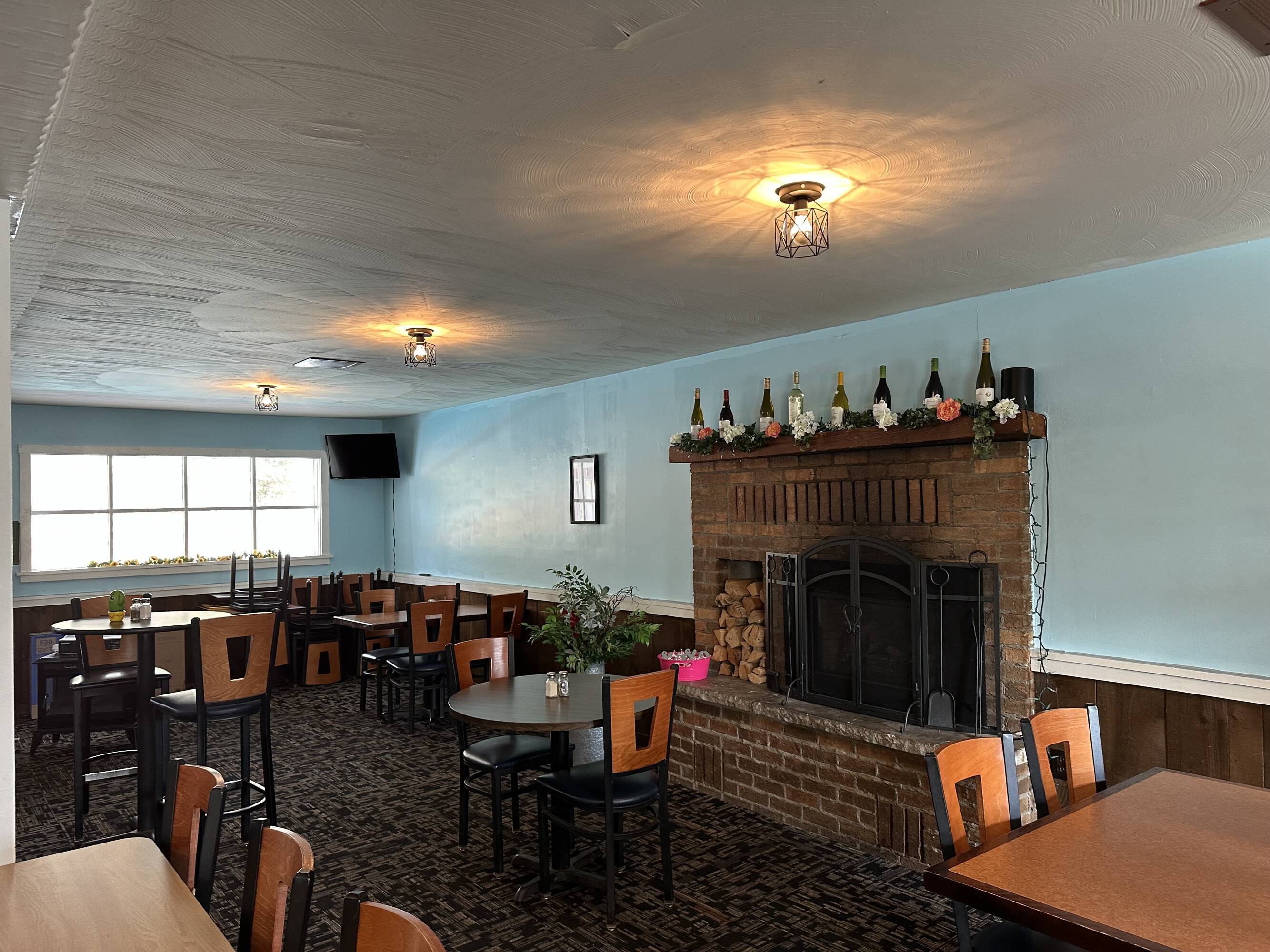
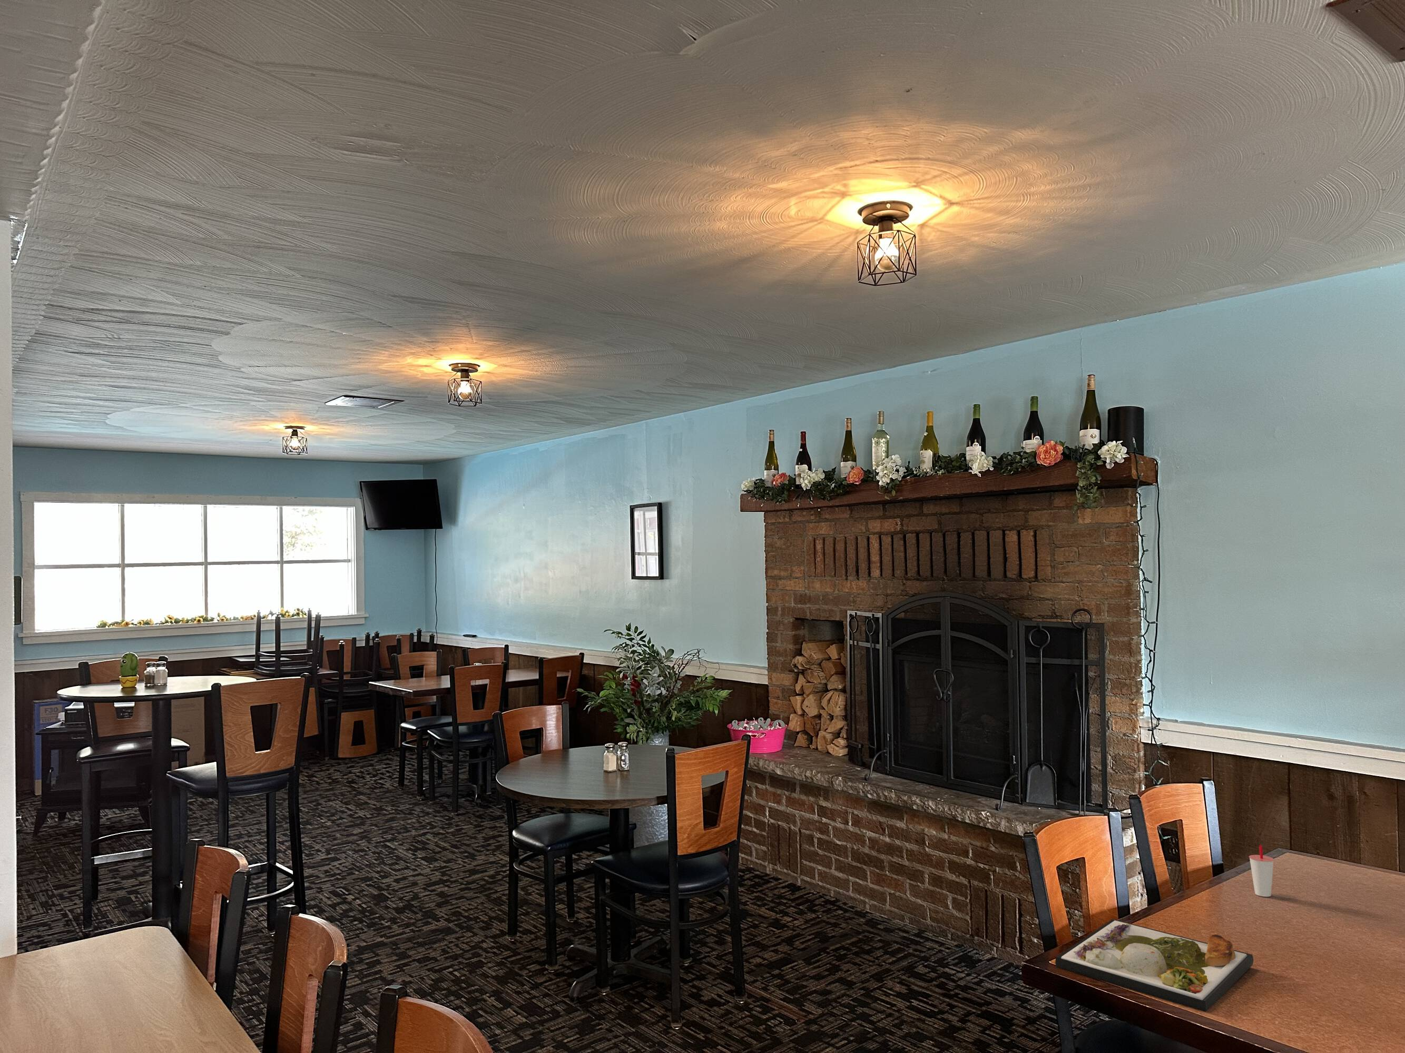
+ dinner plate (1154, 953)
+ cup (1261, 869)
